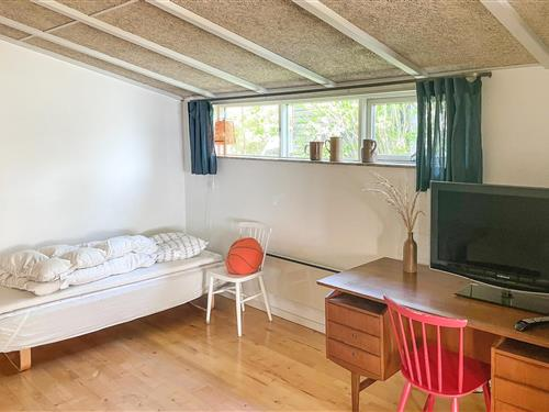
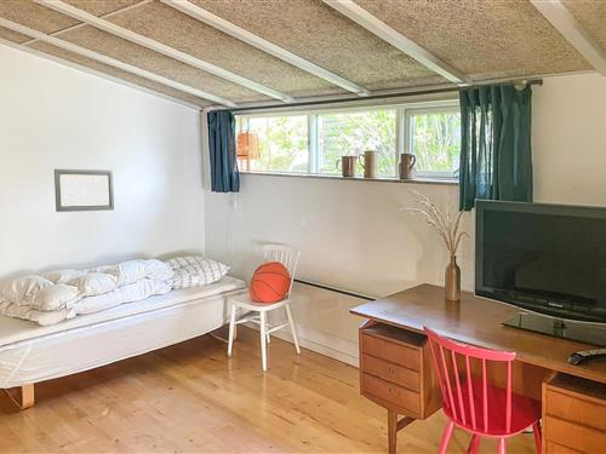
+ wall art (85, 190)
